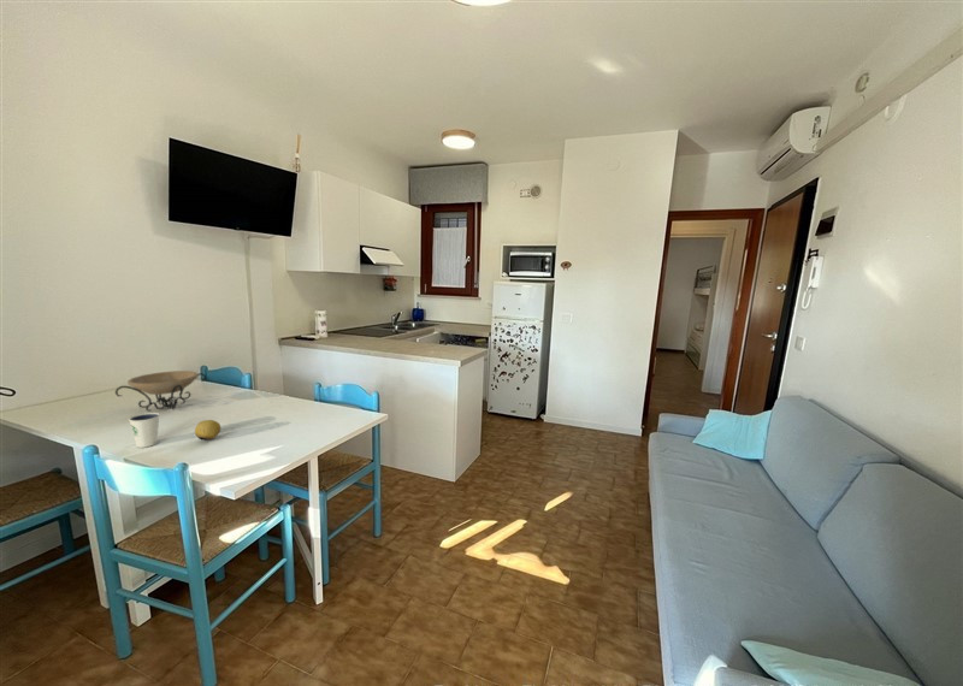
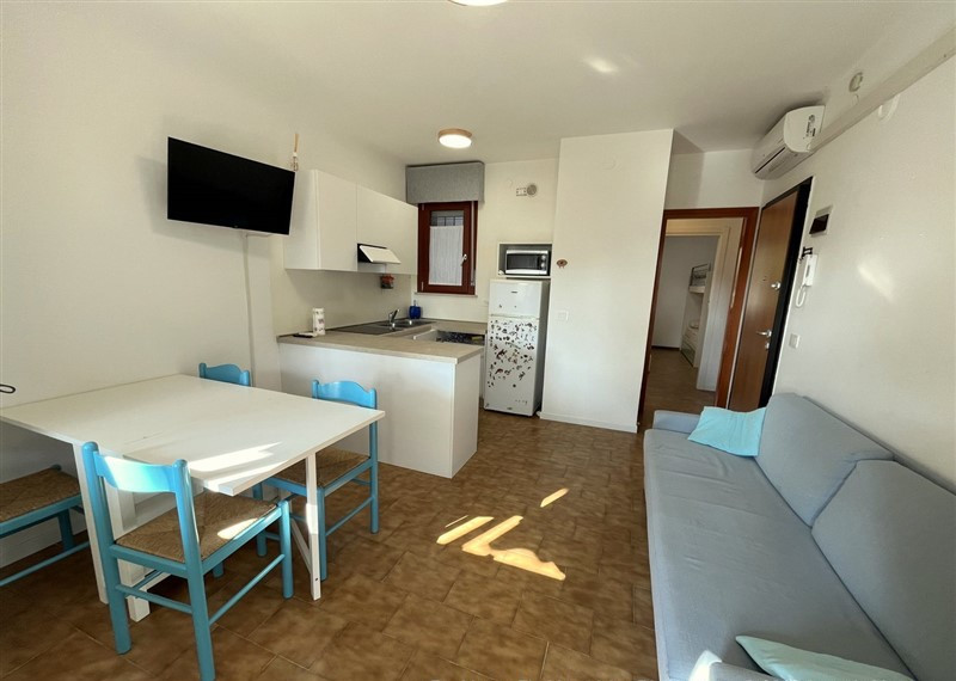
- dixie cup (146, 430)
- fruit (207, 430)
- decorative bowl (165, 392)
